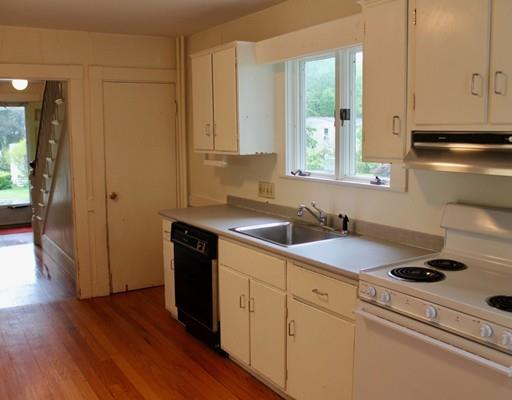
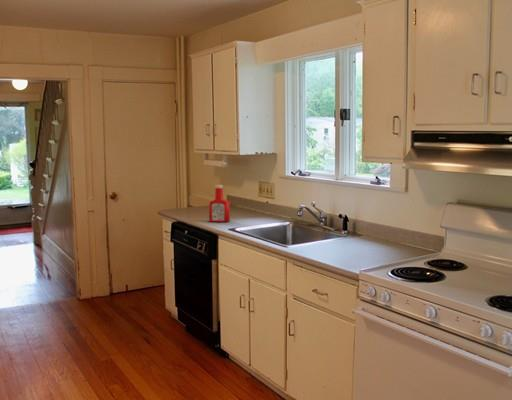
+ soap bottle (219, 203)
